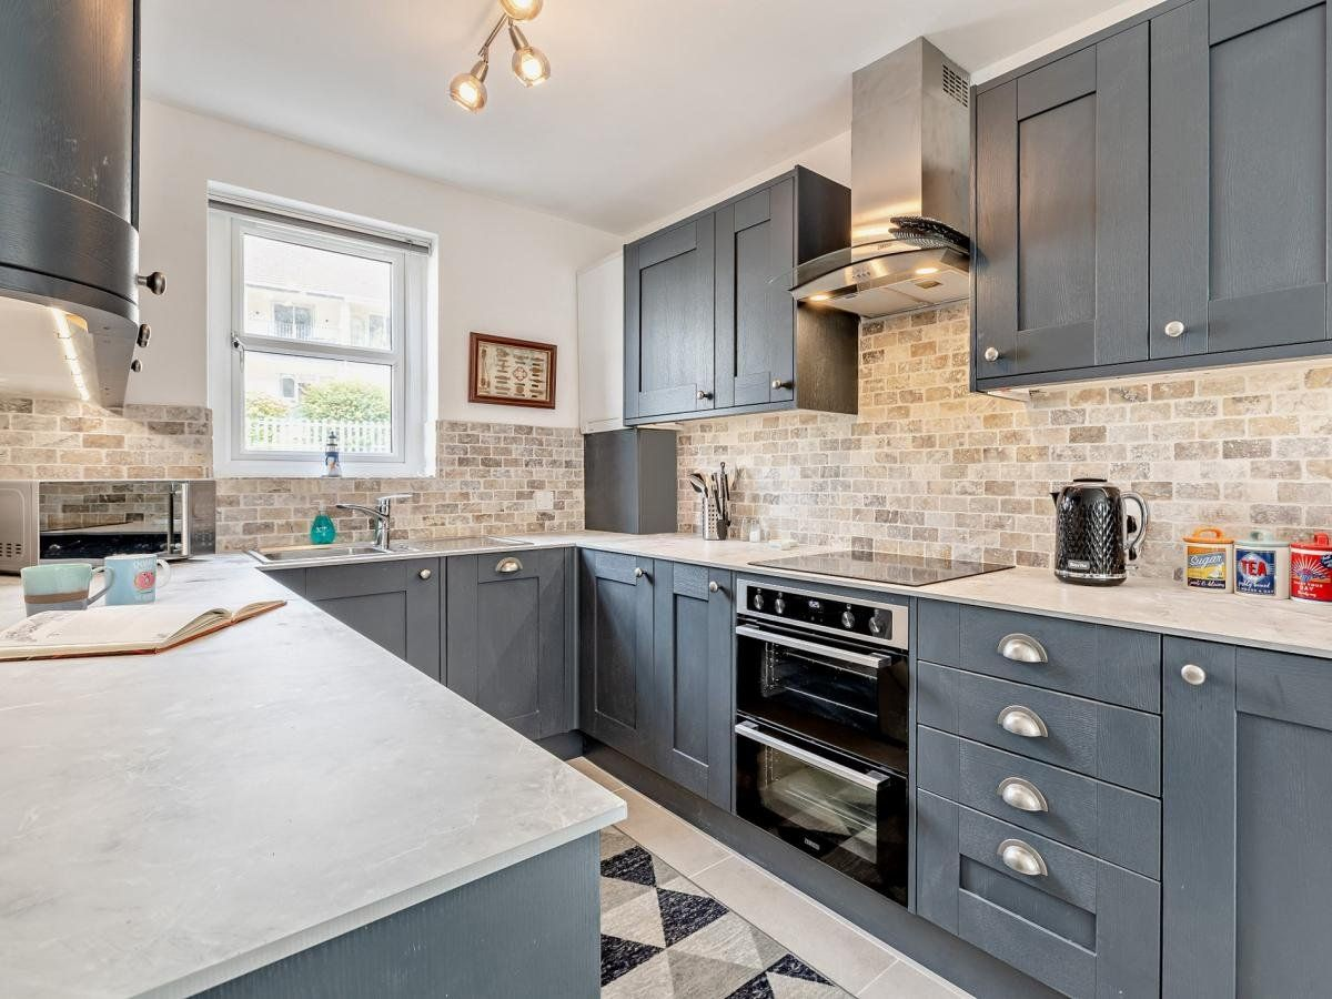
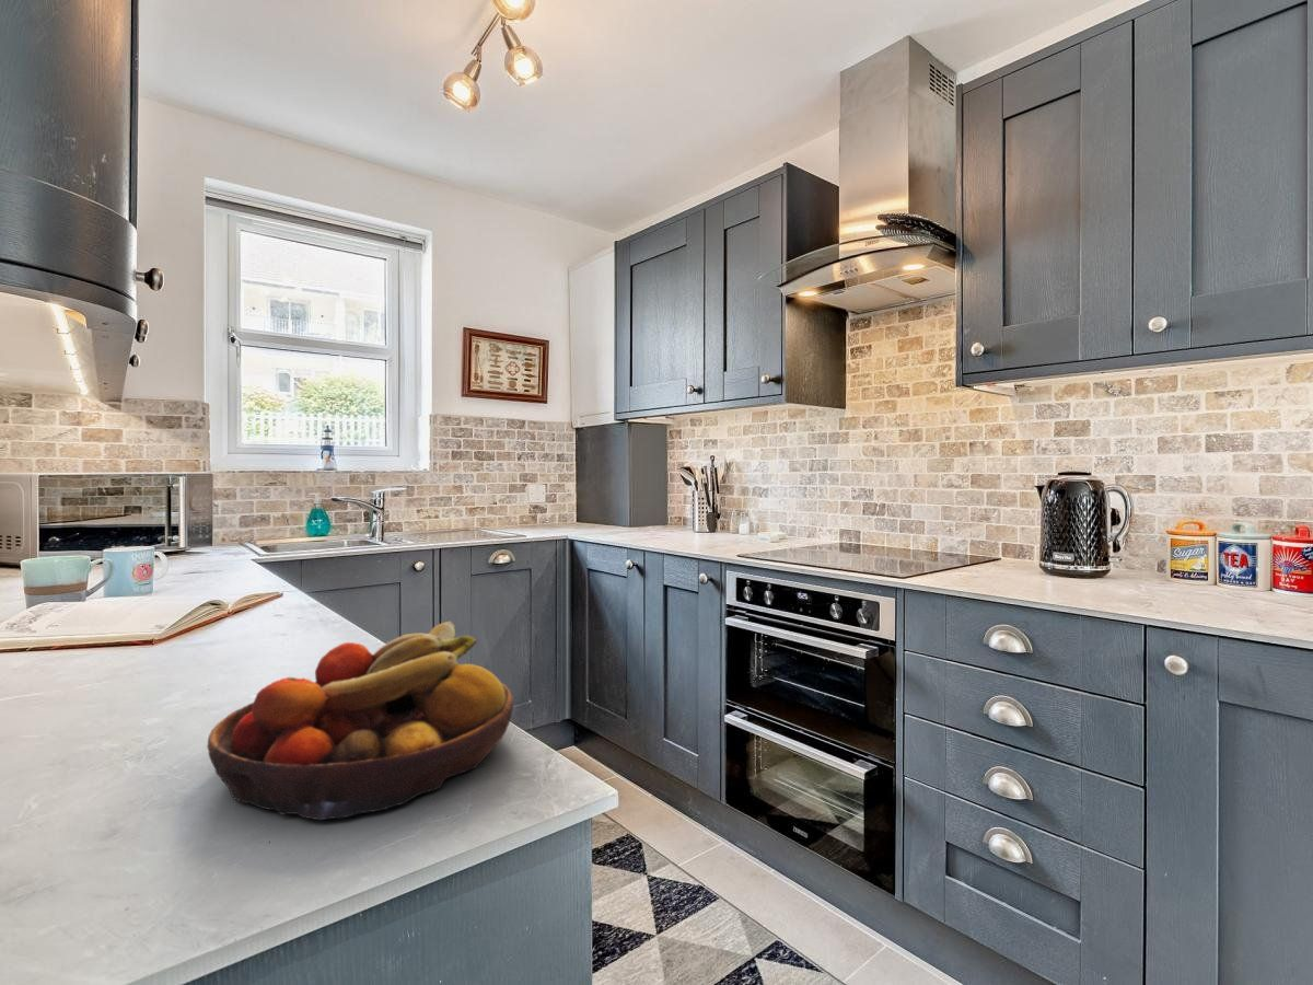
+ fruit bowl (372, 696)
